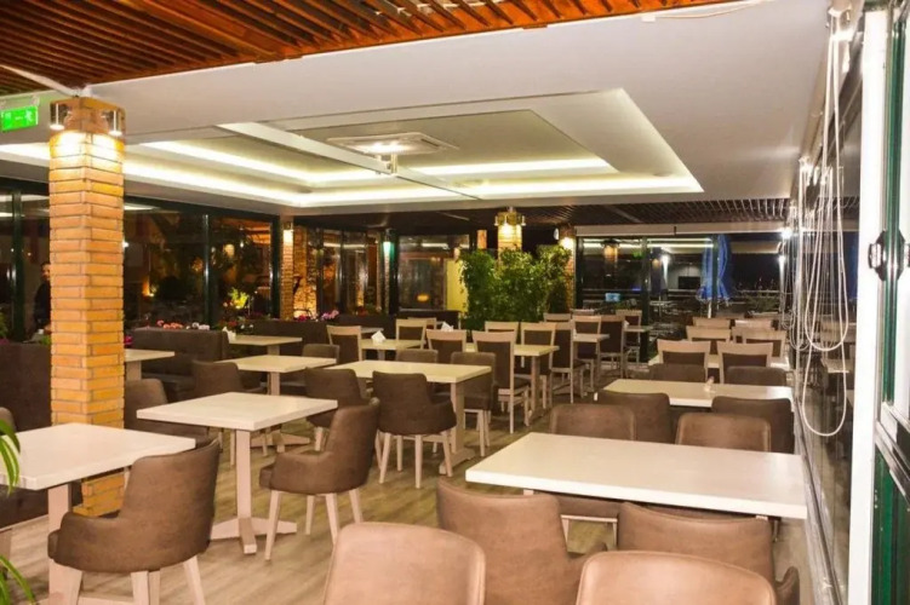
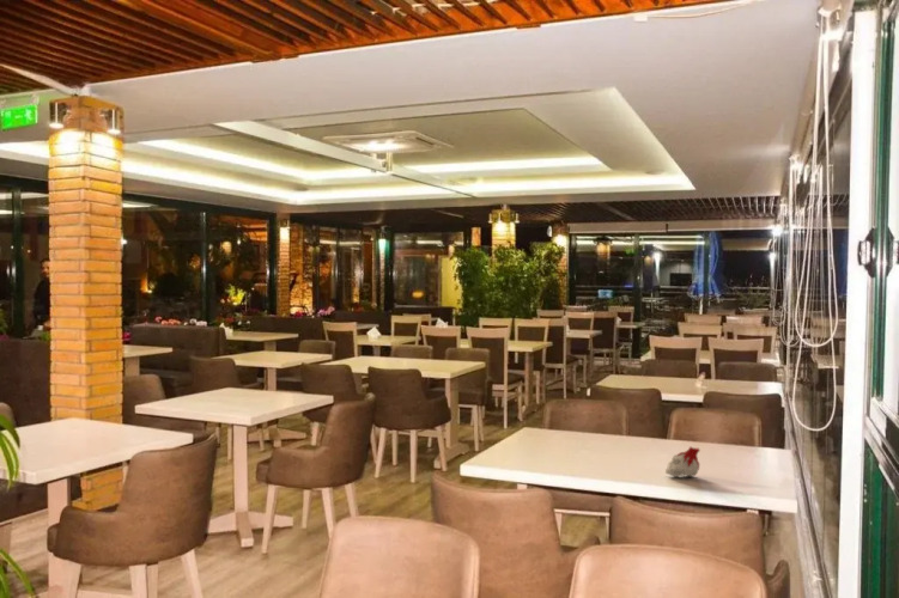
+ candle (682, 462)
